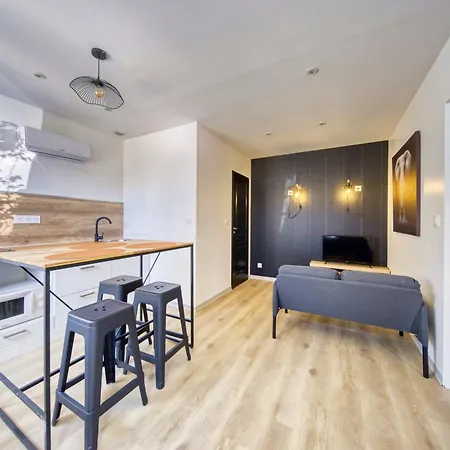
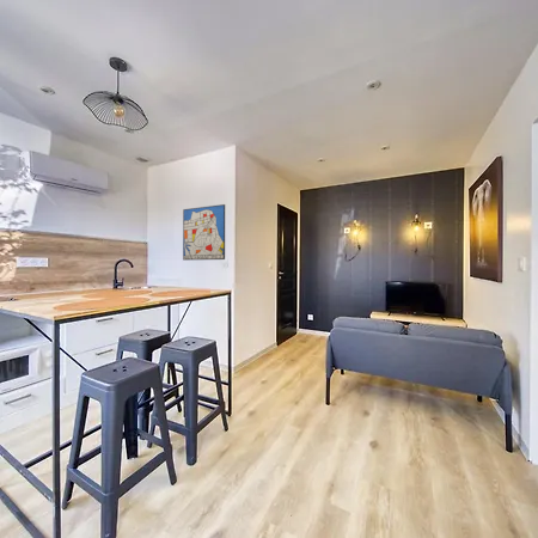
+ wall art (202, 233)
